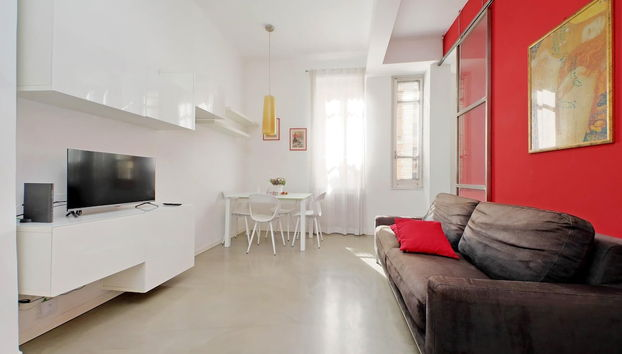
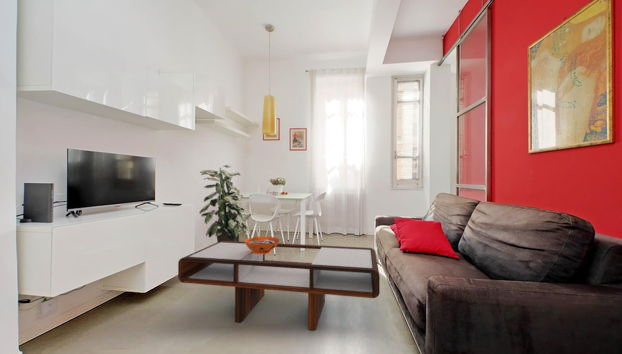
+ coffee table (283, 281)
+ indoor plant (224, 211)
+ decorative bowl (262, 244)
